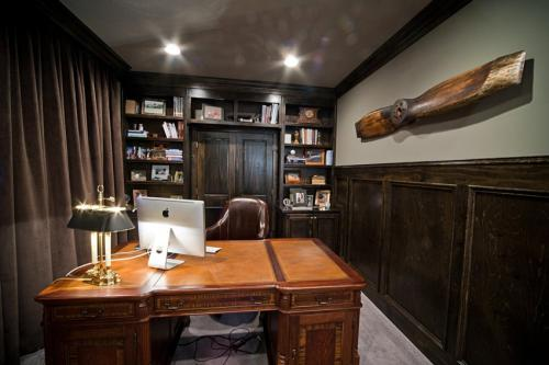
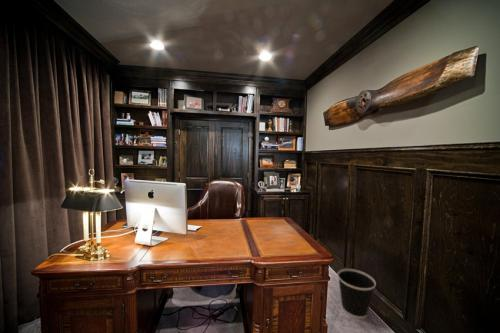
+ wastebasket (355, 294)
